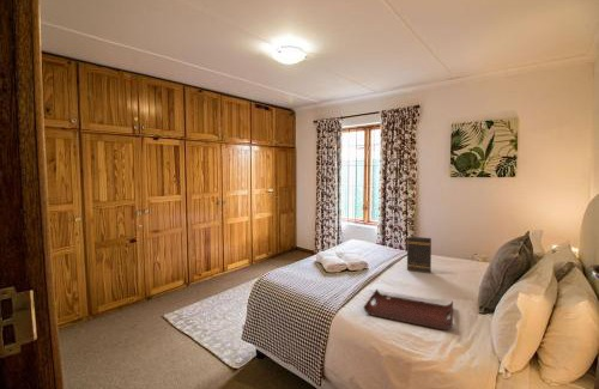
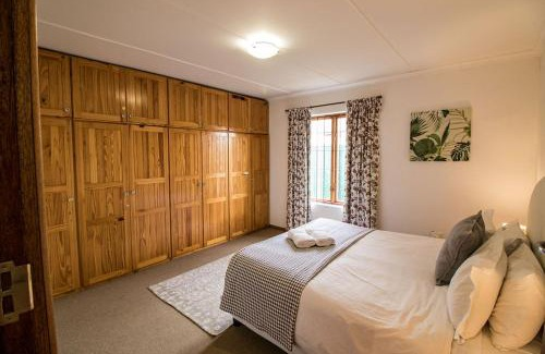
- book (418, 254)
- serving tray (409, 306)
